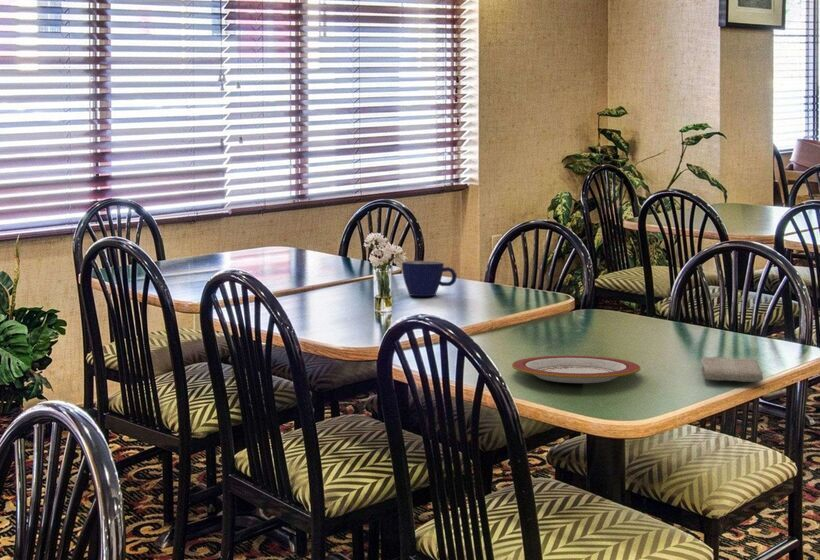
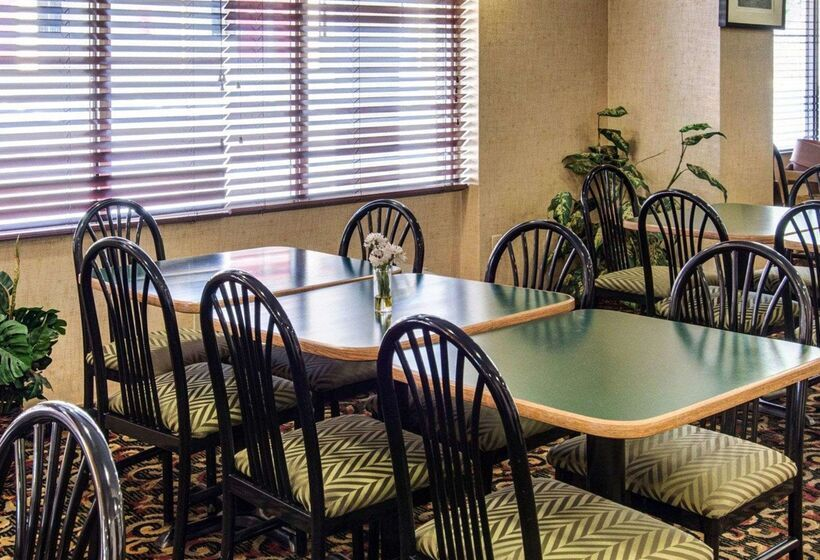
- cup (429, 278)
- plate (575, 370)
- washcloth (730, 368)
